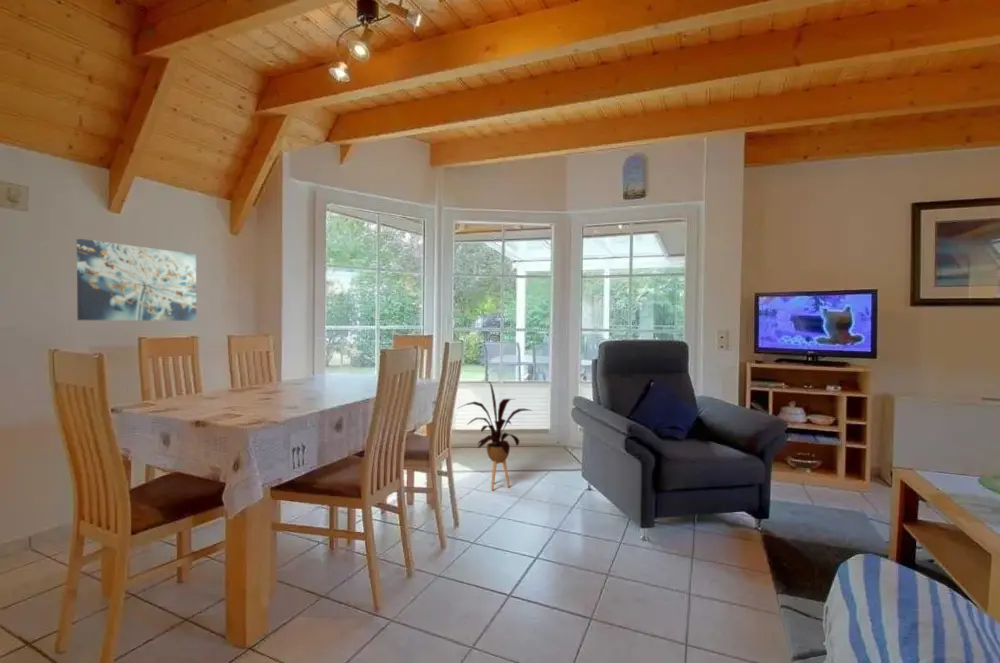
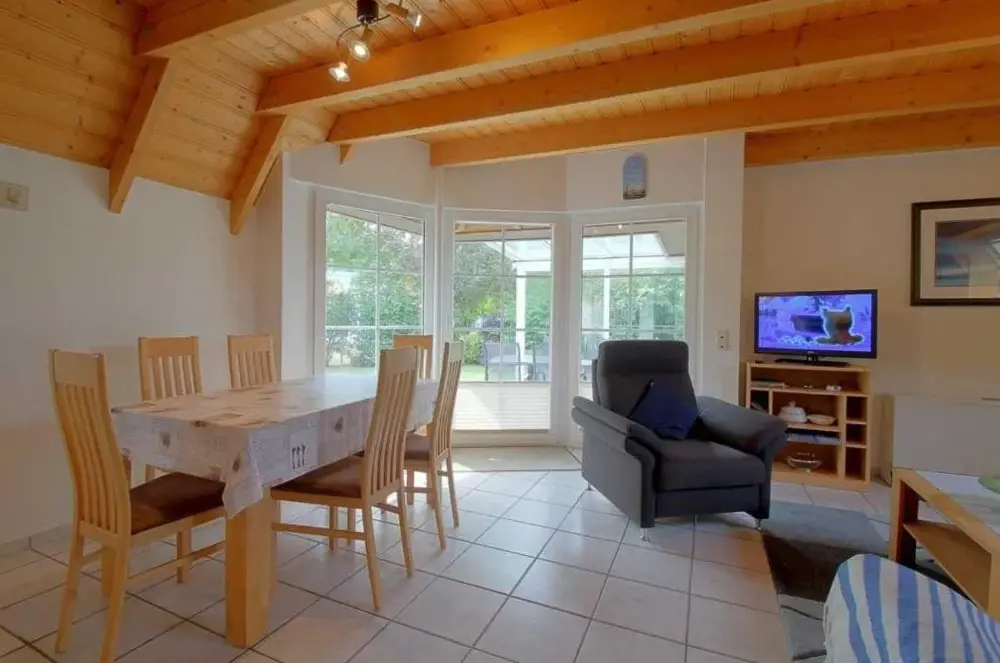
- house plant (494, 432)
- wall art (142, 284)
